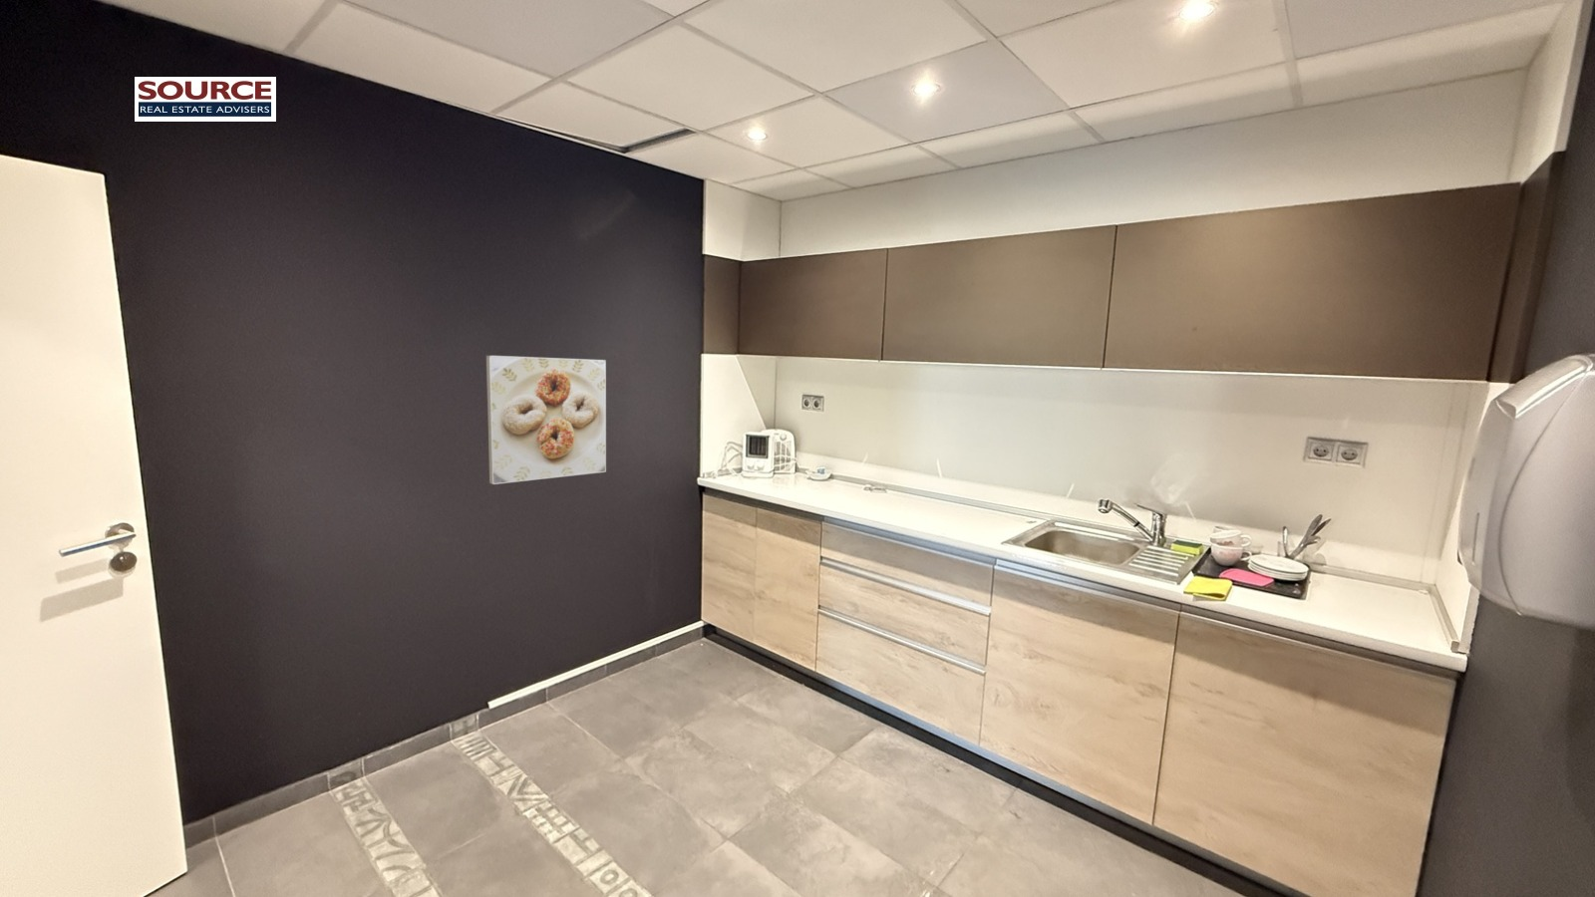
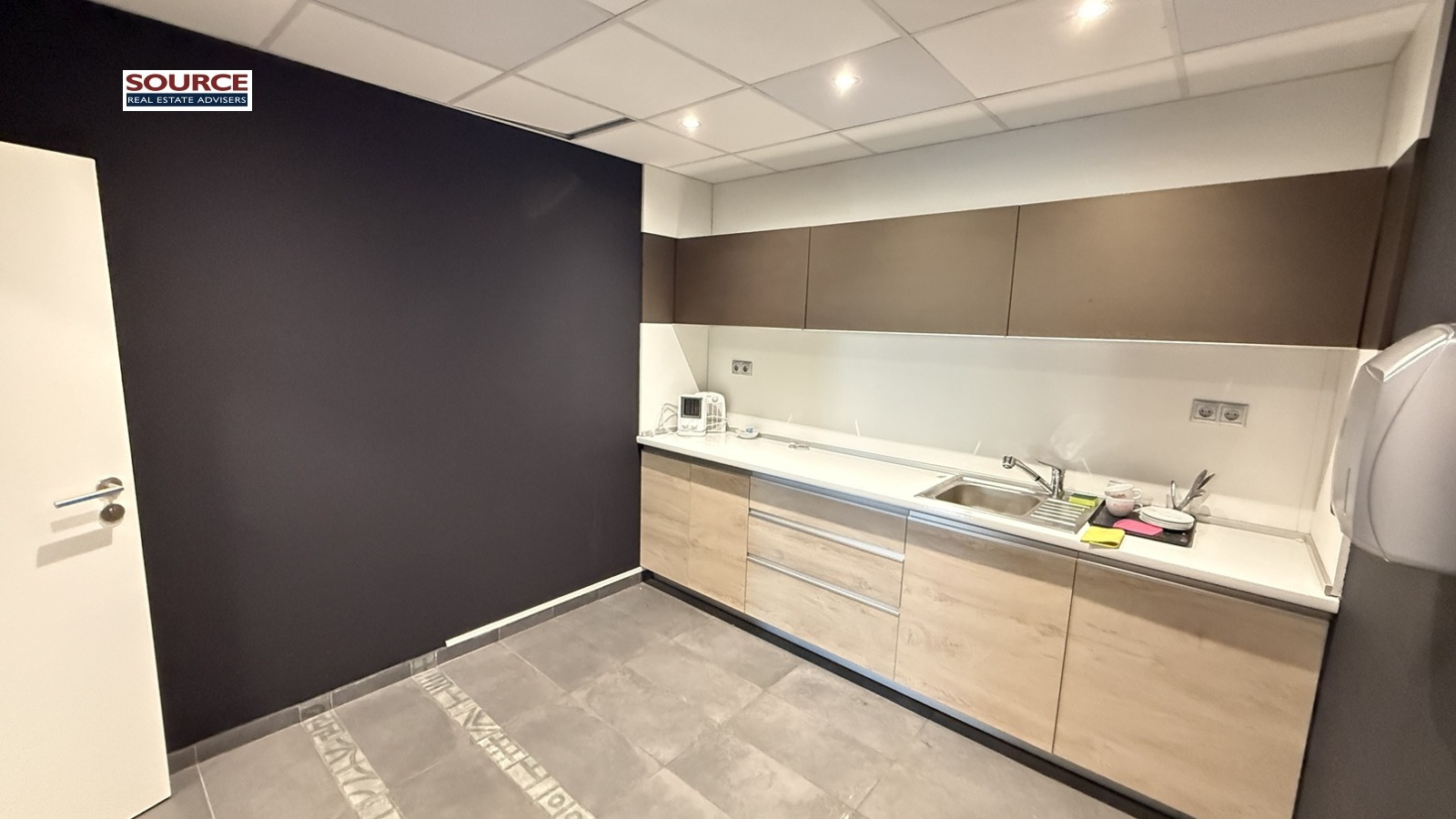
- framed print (550, 417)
